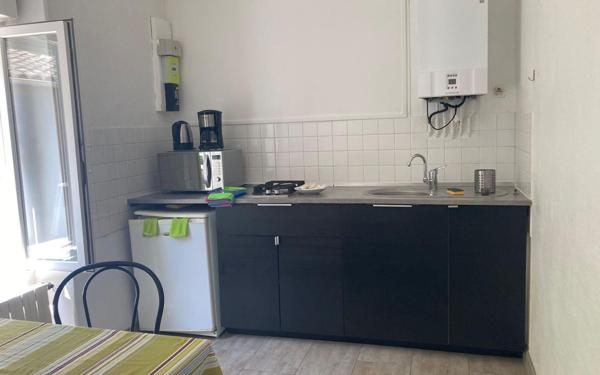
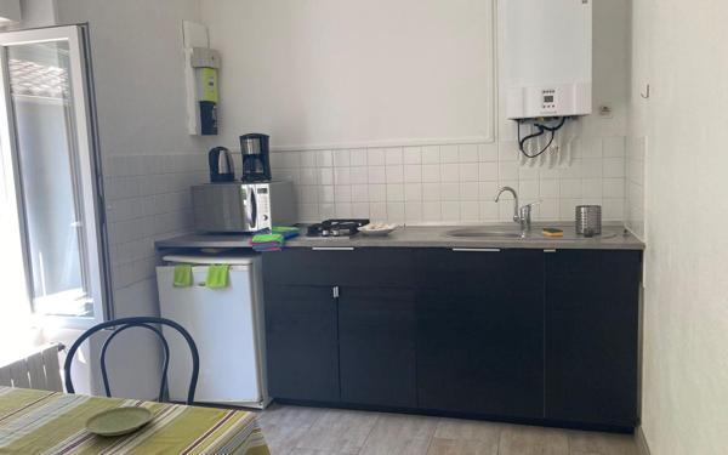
+ plate (119, 422)
